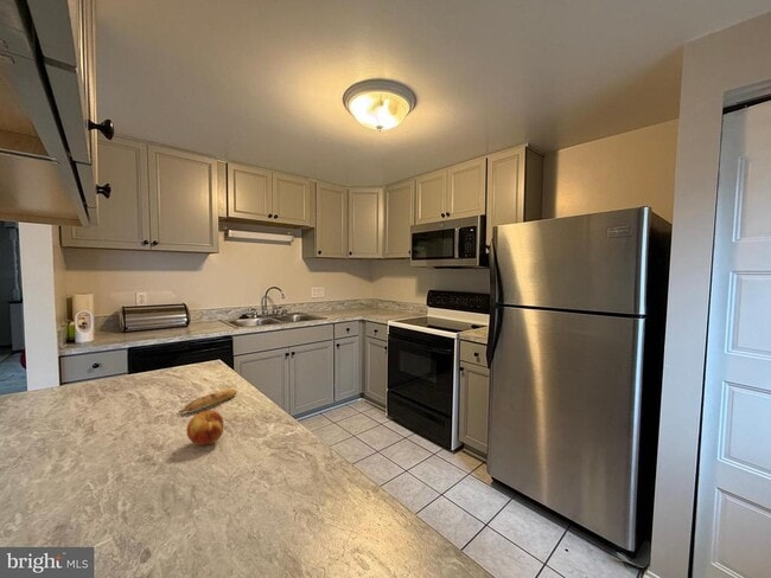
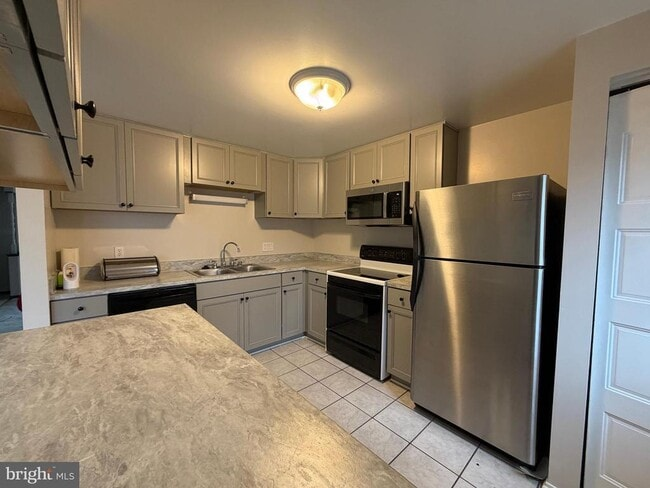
- banana (212, 398)
- fruit (205, 428)
